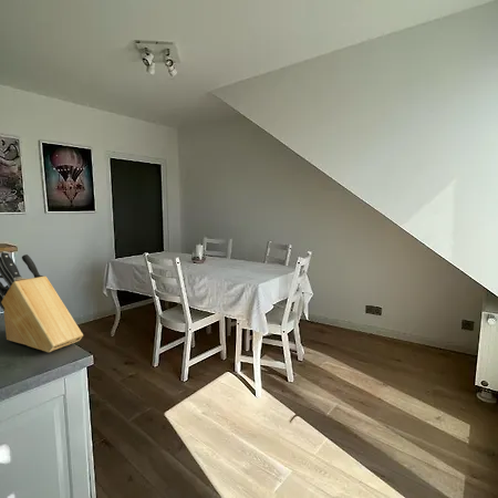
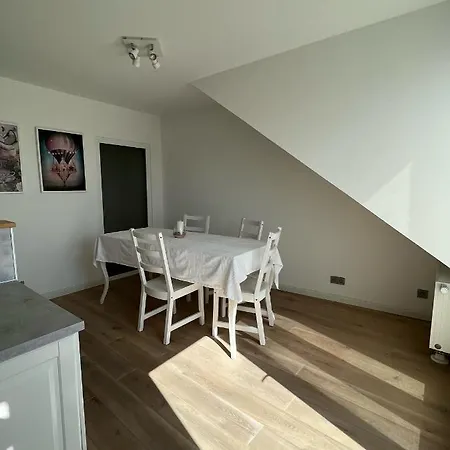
- knife block (33, 297)
